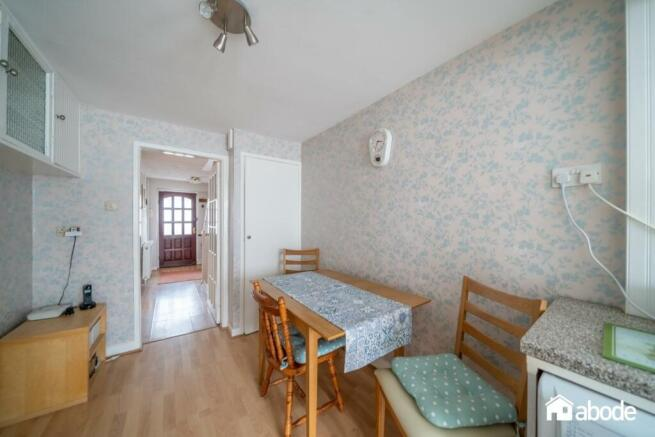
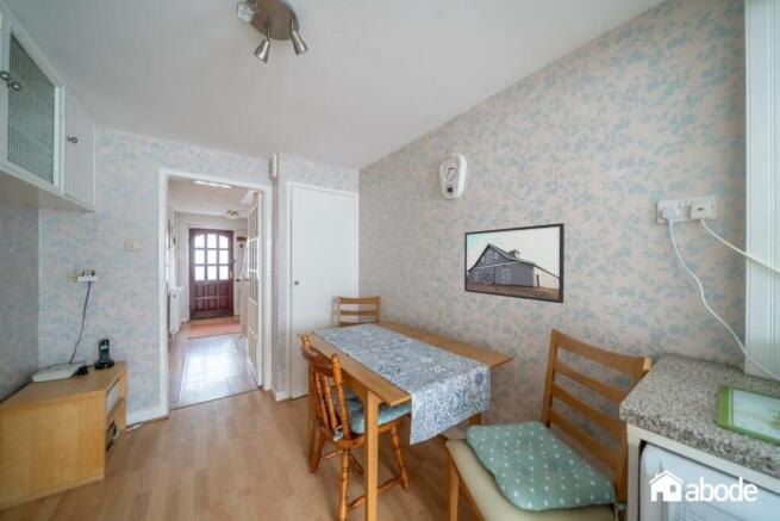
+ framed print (506, 262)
